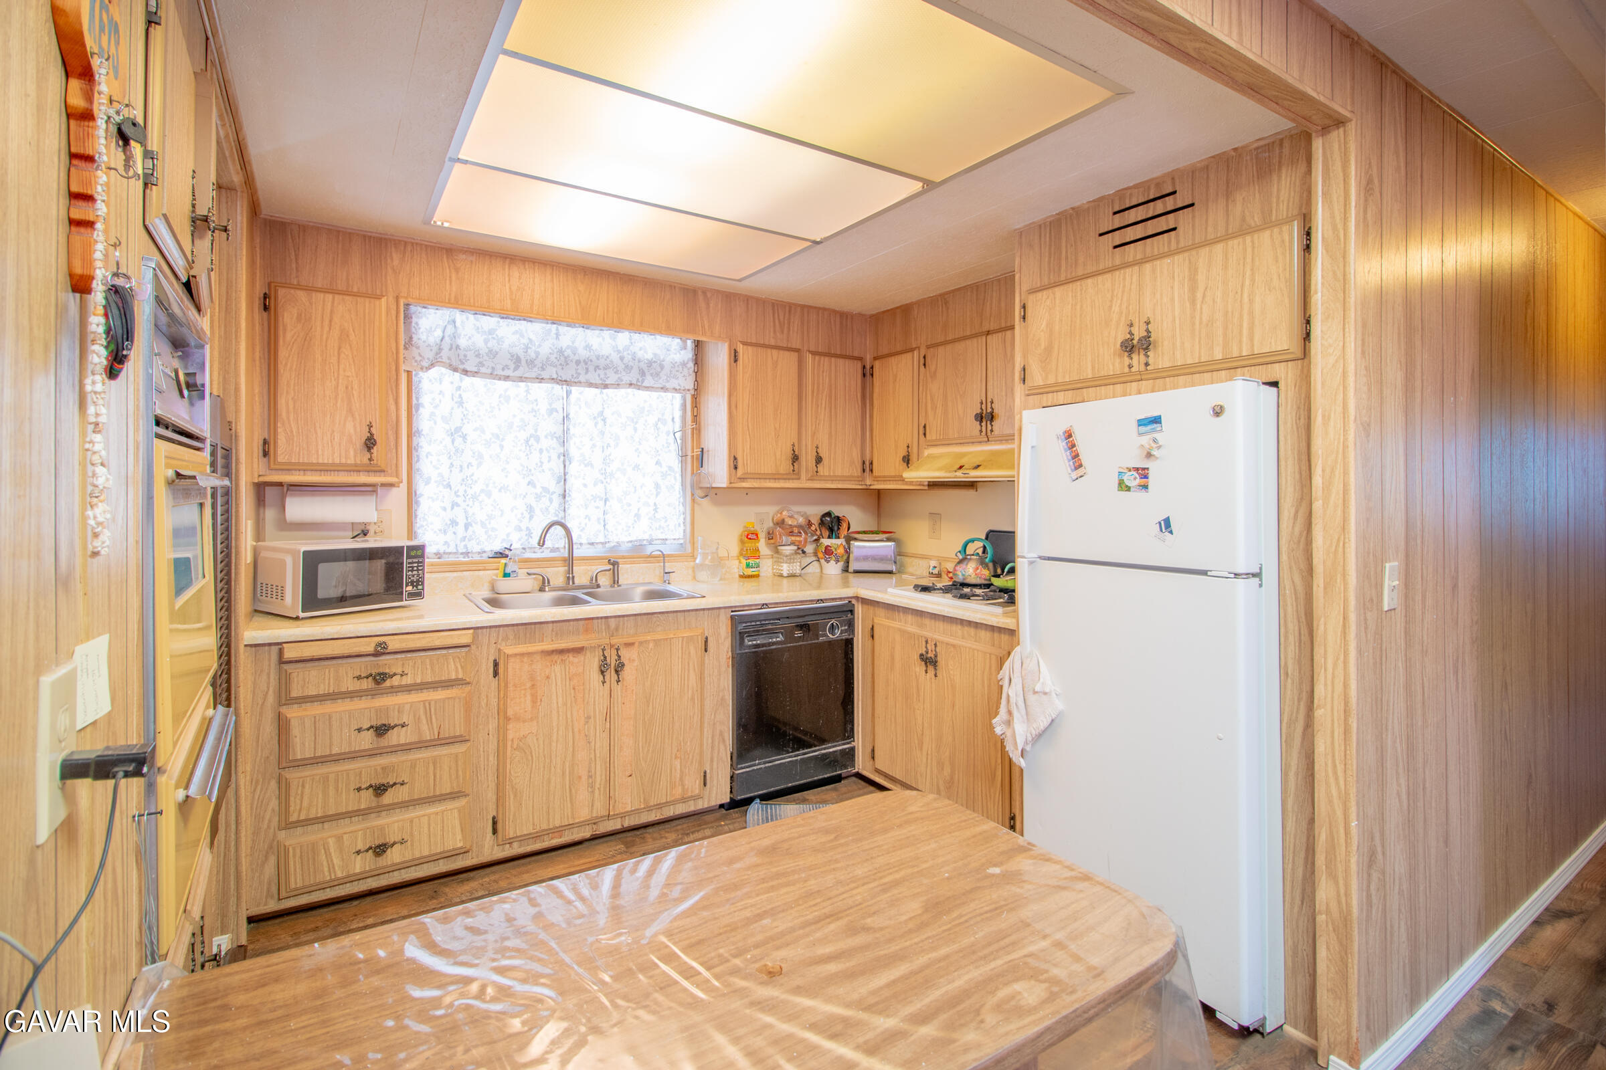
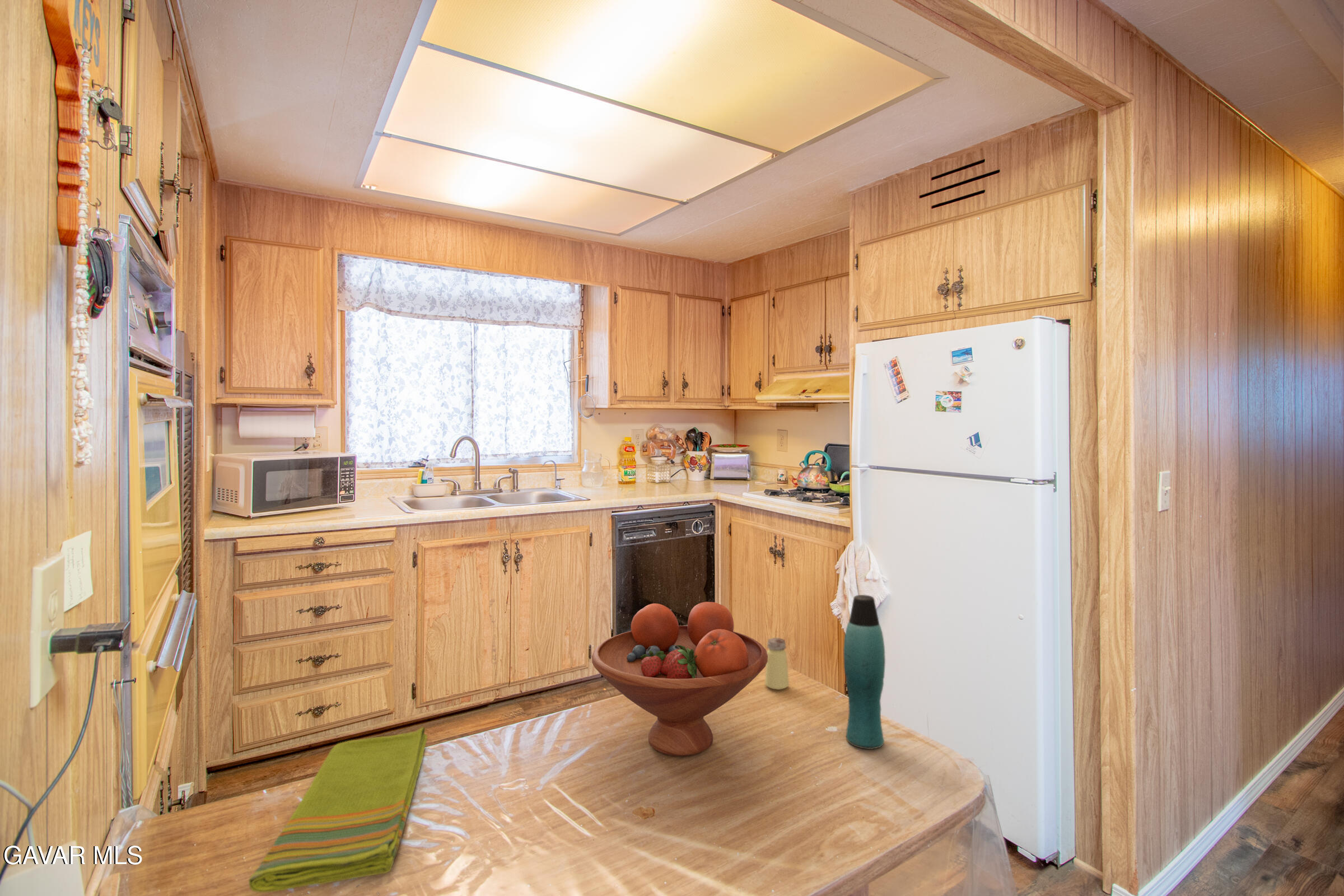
+ dish towel (357, 792)
+ saltshaker (777, 662)
+ bottle (864, 669)
+ fruit bowl (680, 678)
